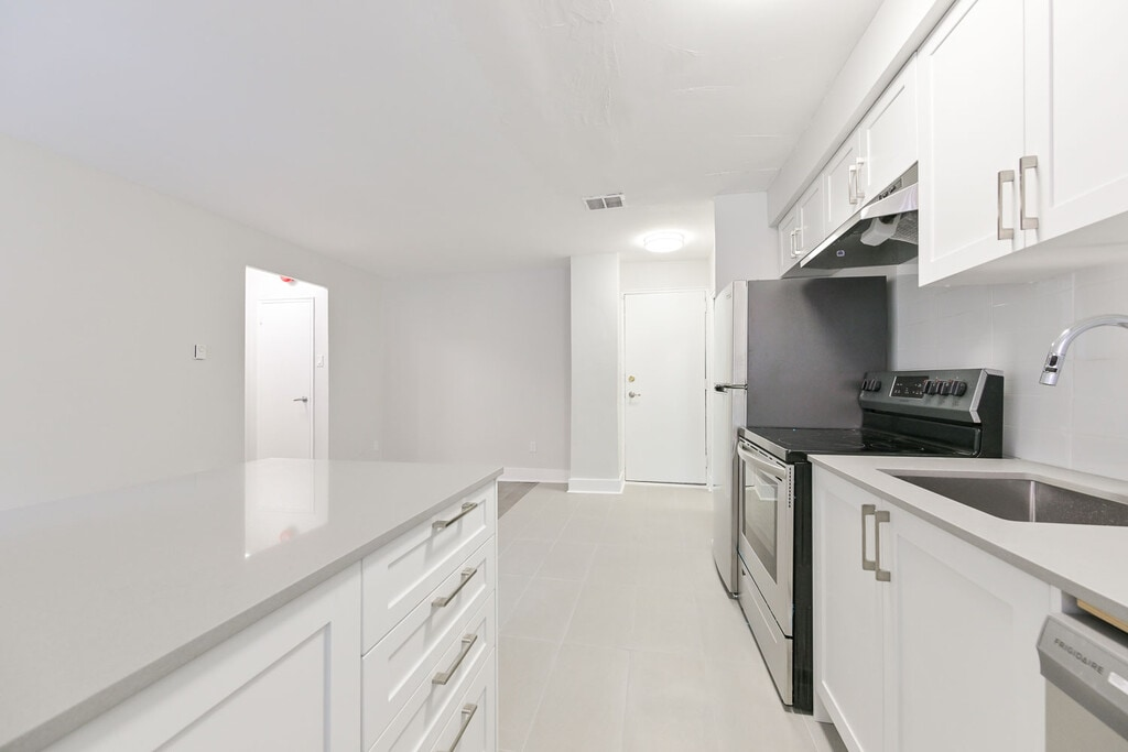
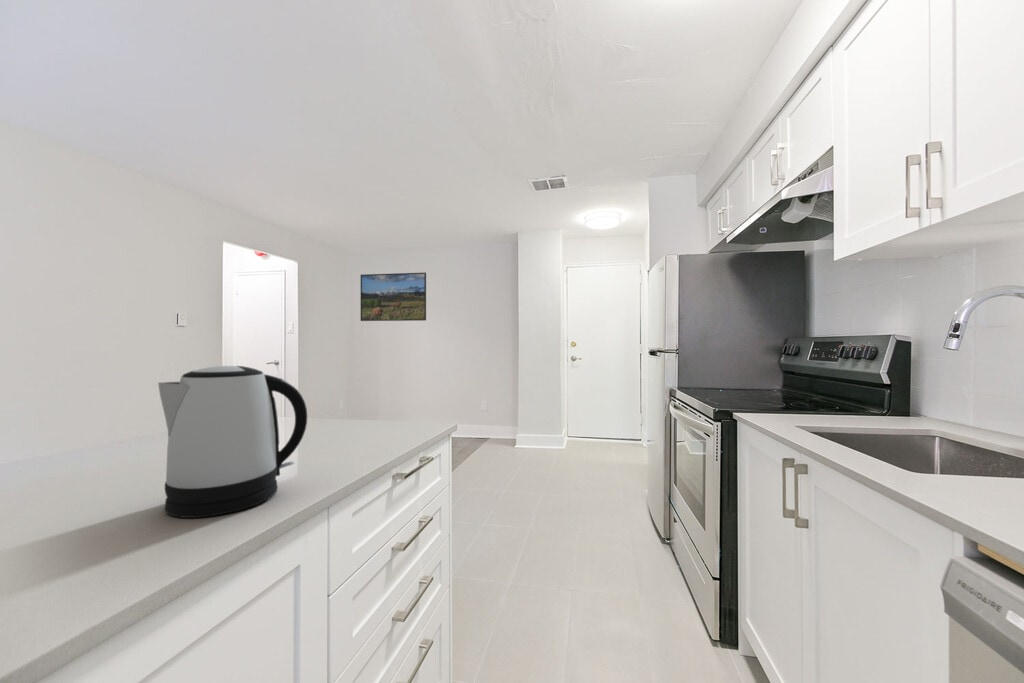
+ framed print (392, 297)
+ kettle (240, 430)
